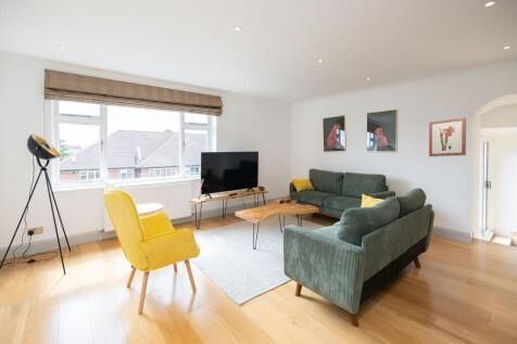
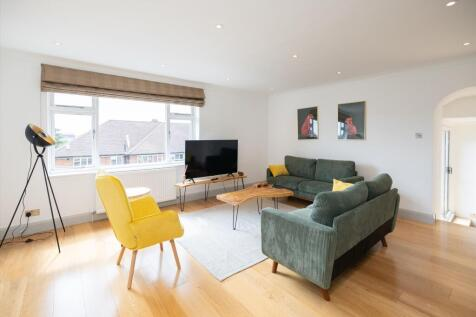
- wall art (446, 138)
